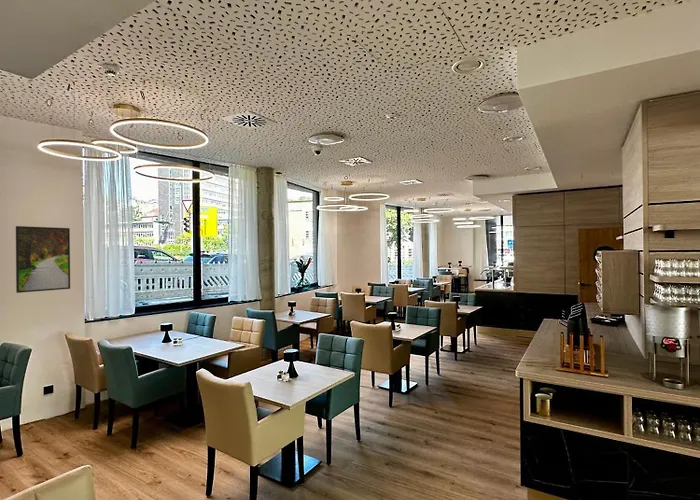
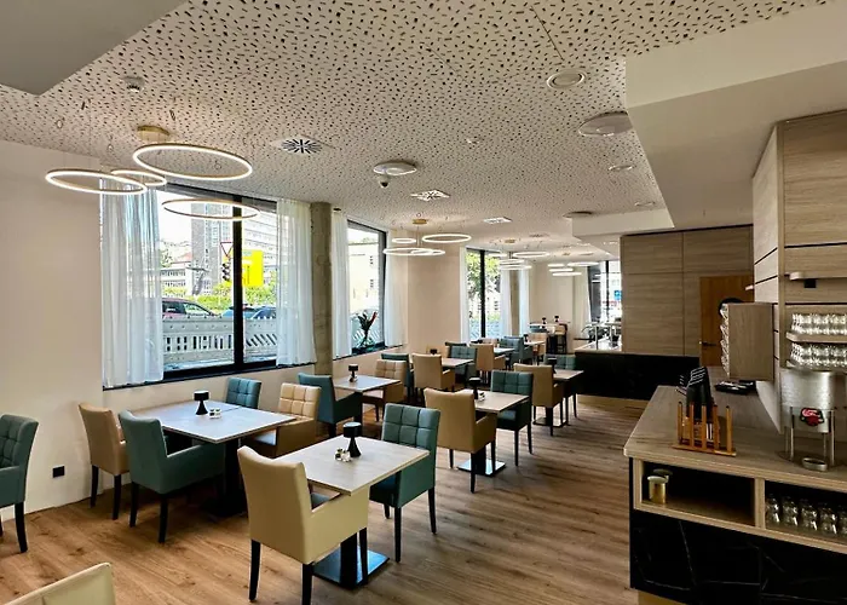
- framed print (44, 258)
